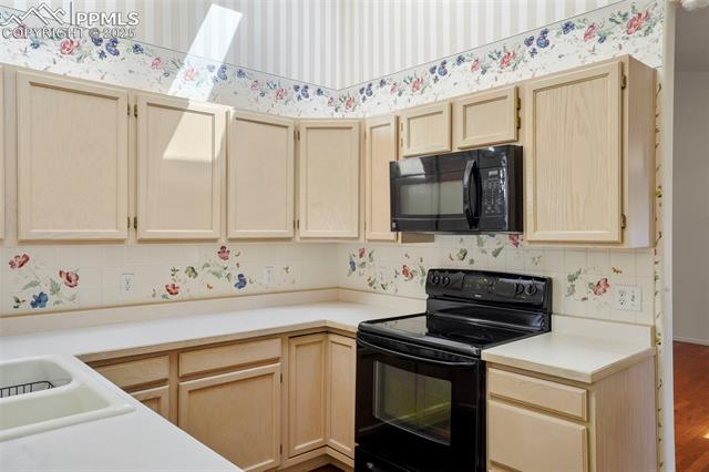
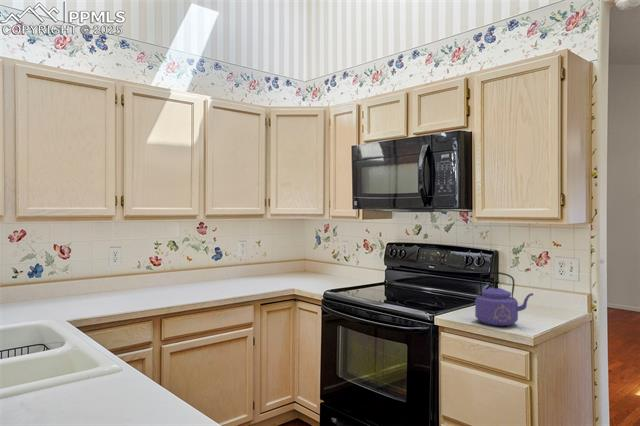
+ kettle (503, 298)
